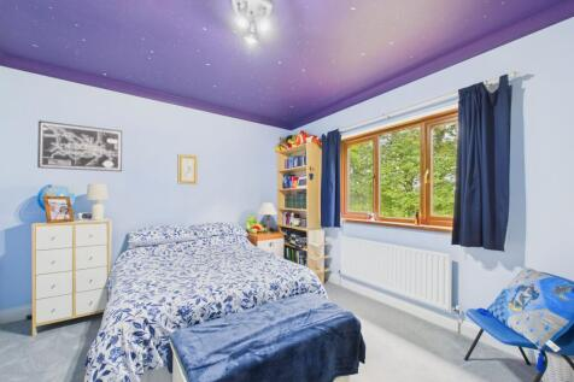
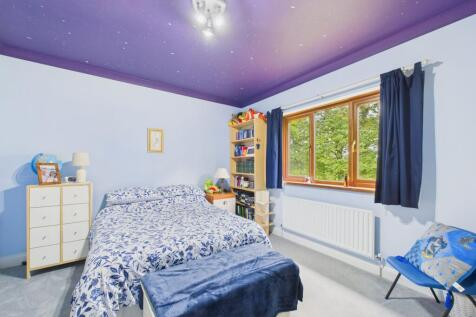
- wall art (83, 147)
